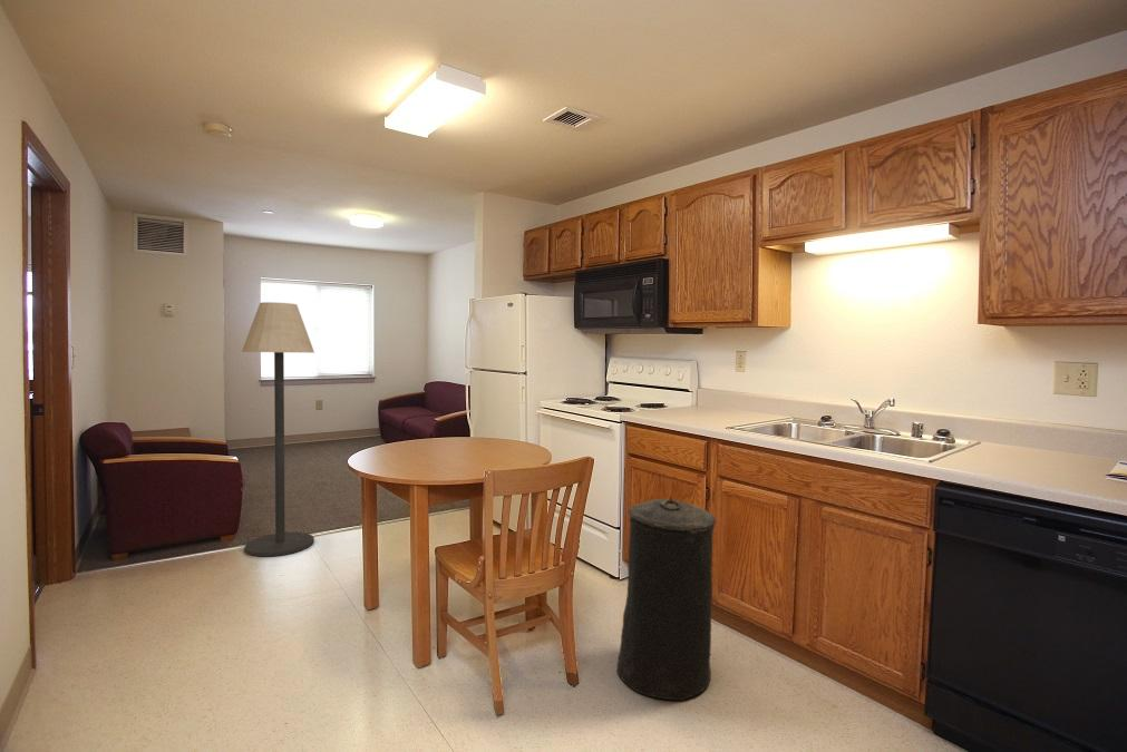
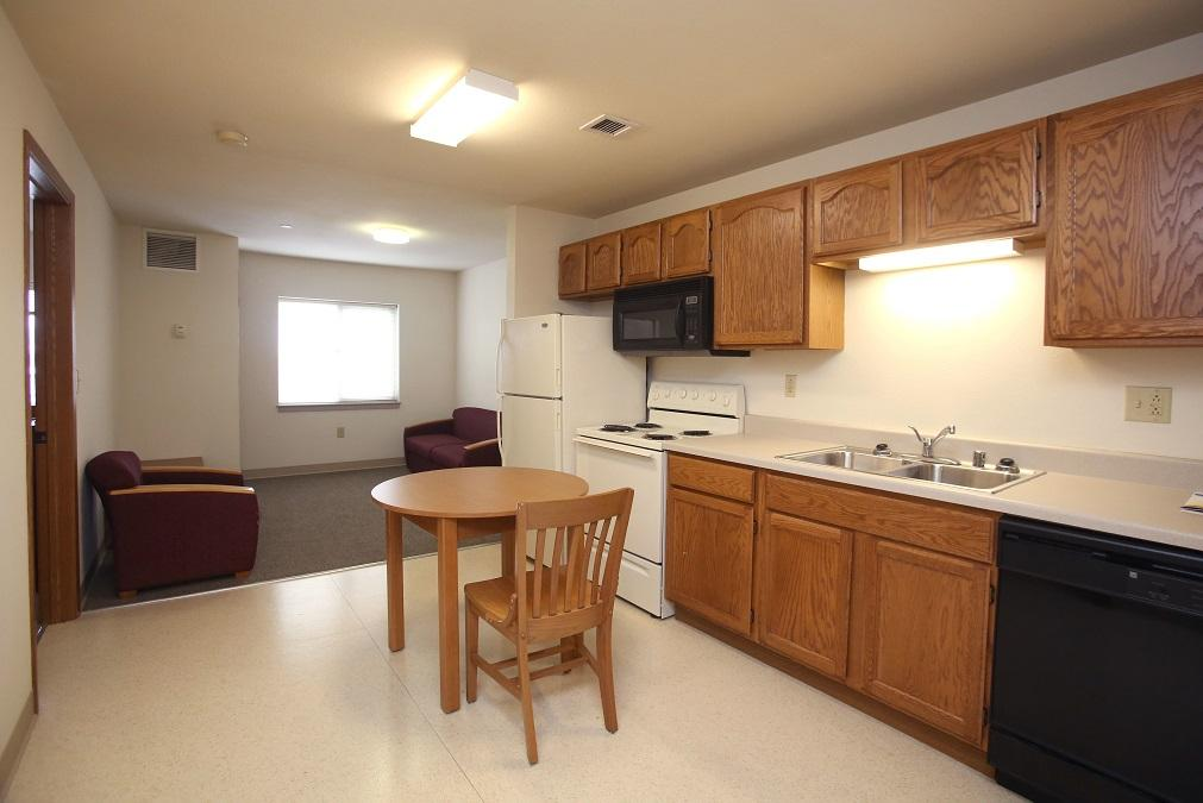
- floor lamp (279, 424)
- trash can (663, 582)
